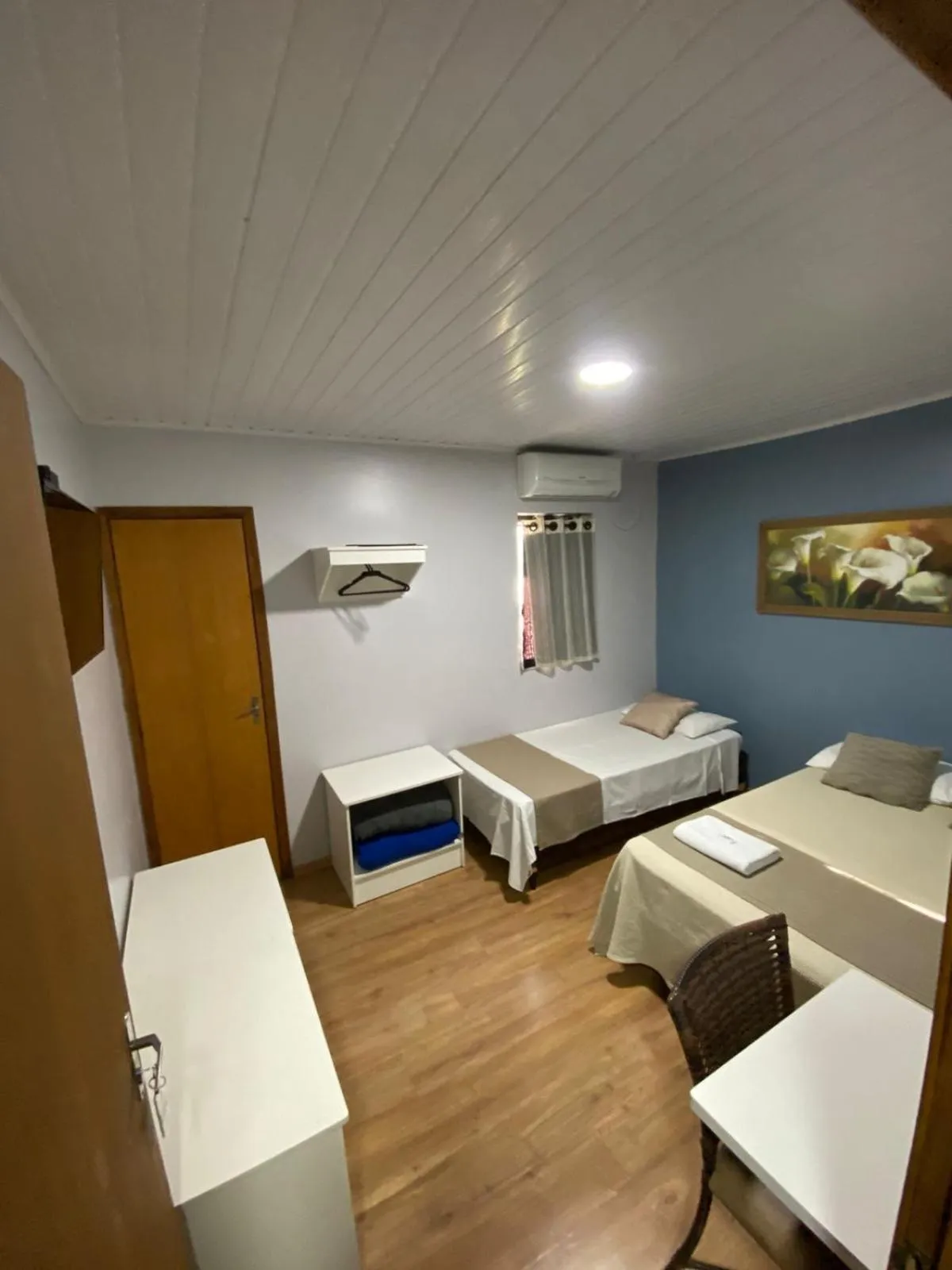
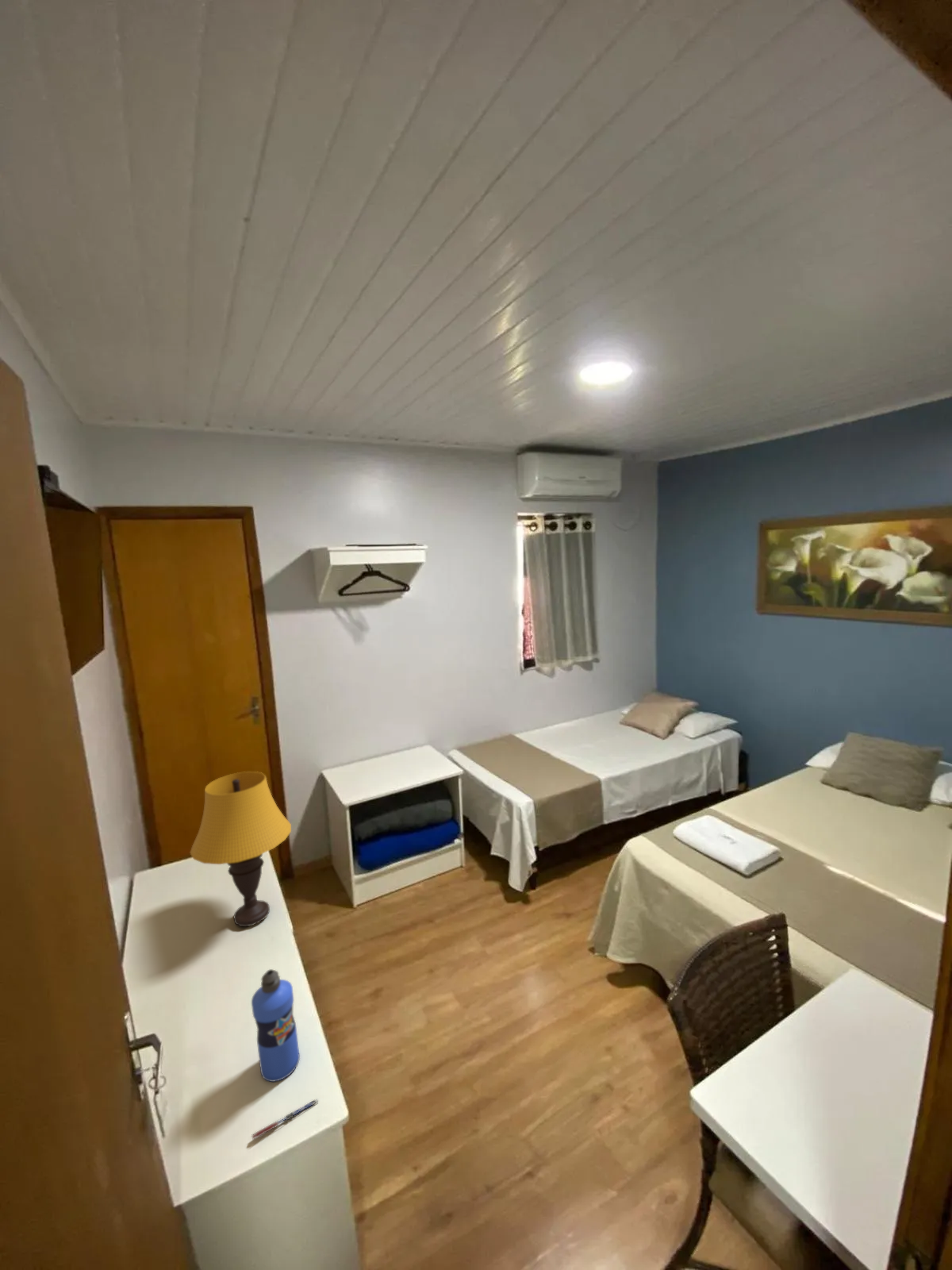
+ pen (286, 1118)
+ table lamp (244, 849)
+ water bottle (274, 1018)
